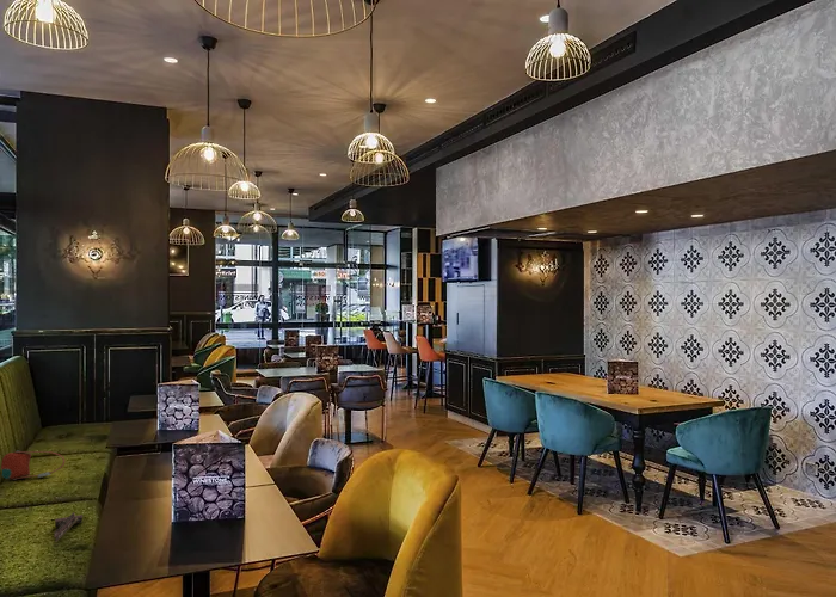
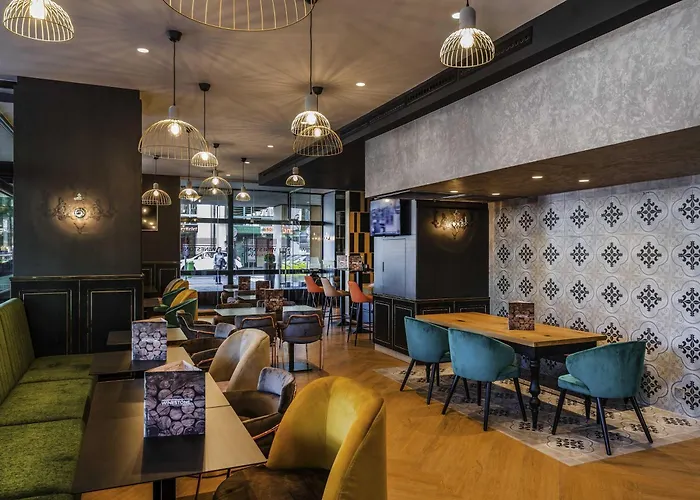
- paperback book (68, 523)
- handbag (29, 462)
